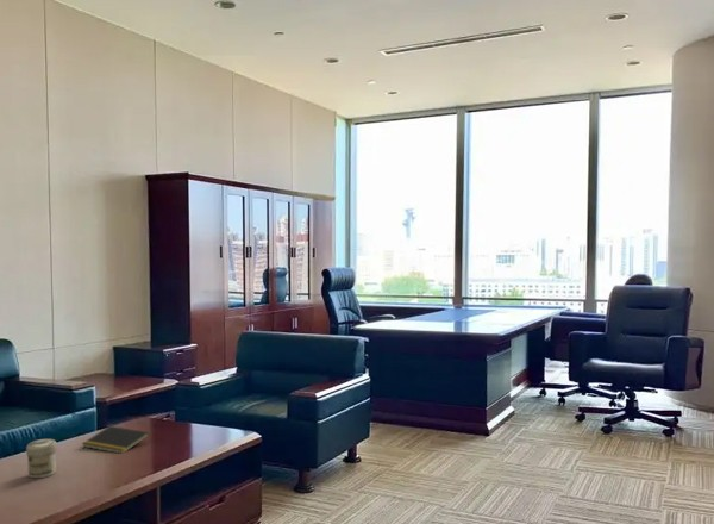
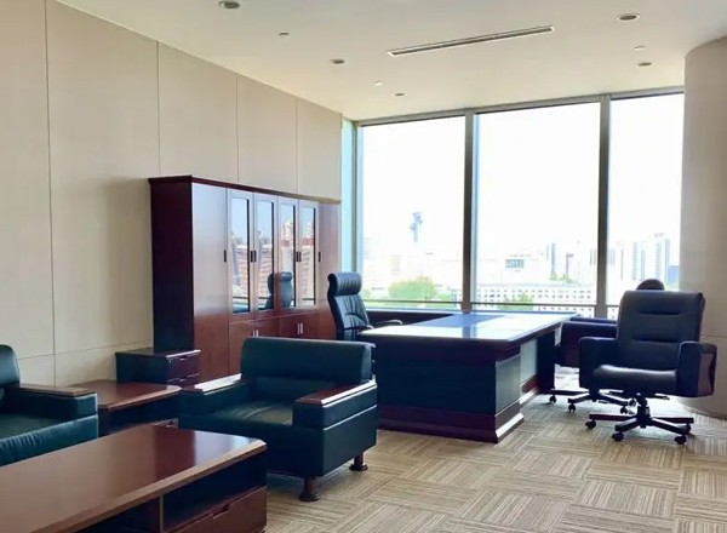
- notepad (115, 438)
- jar (42, 457)
